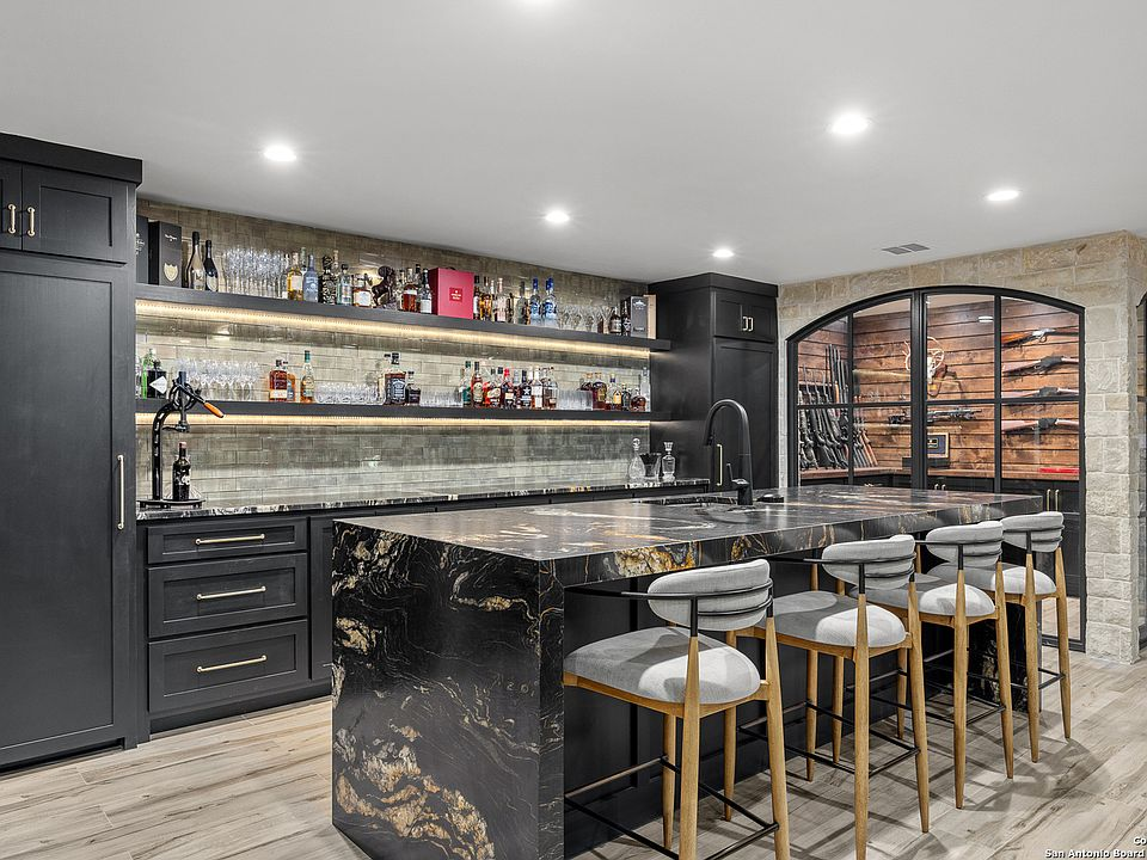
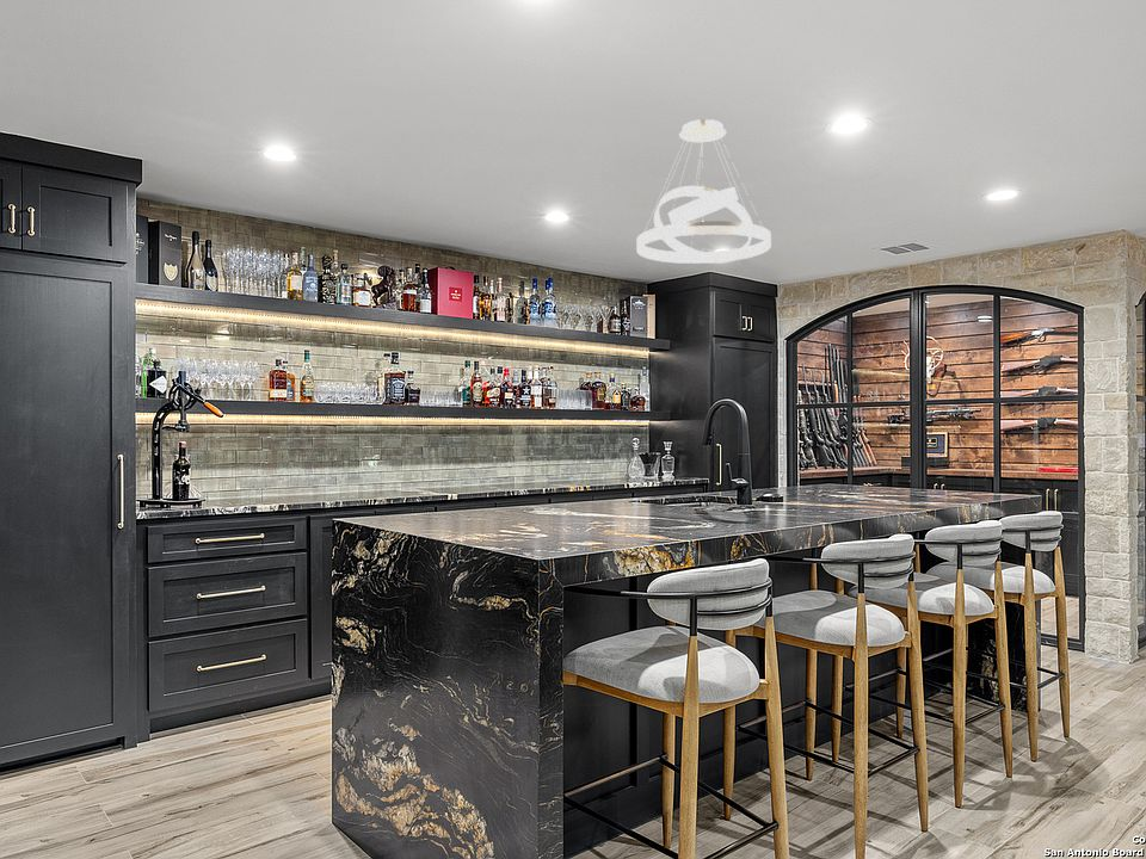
+ pendant light (702, 191)
